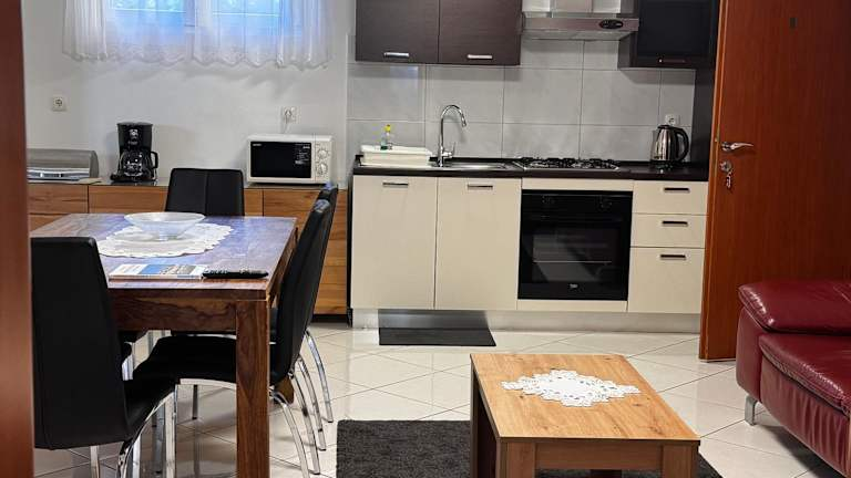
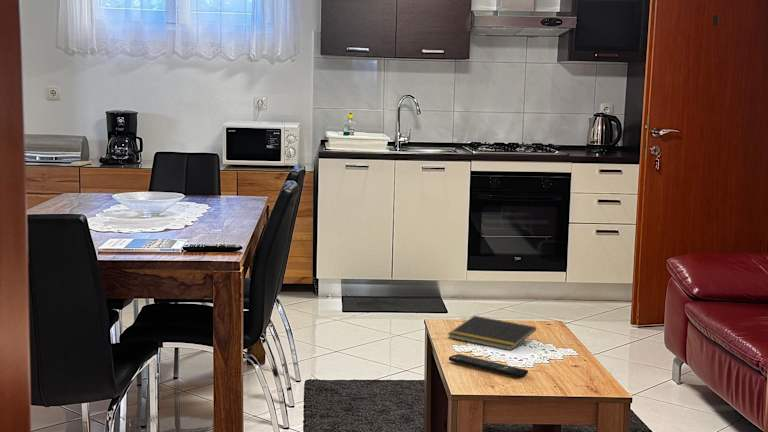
+ remote control (486, 365)
+ notepad (491, 332)
